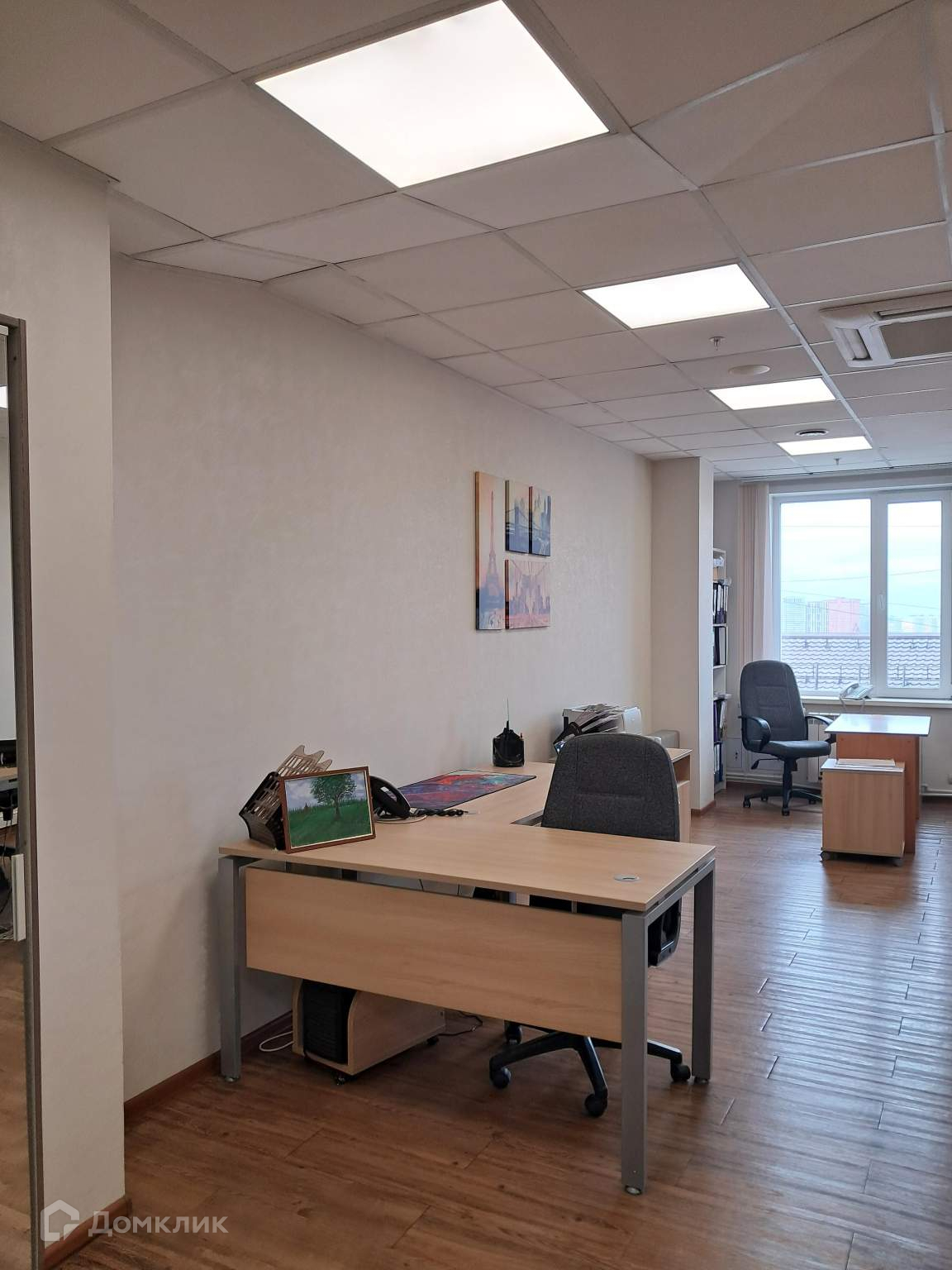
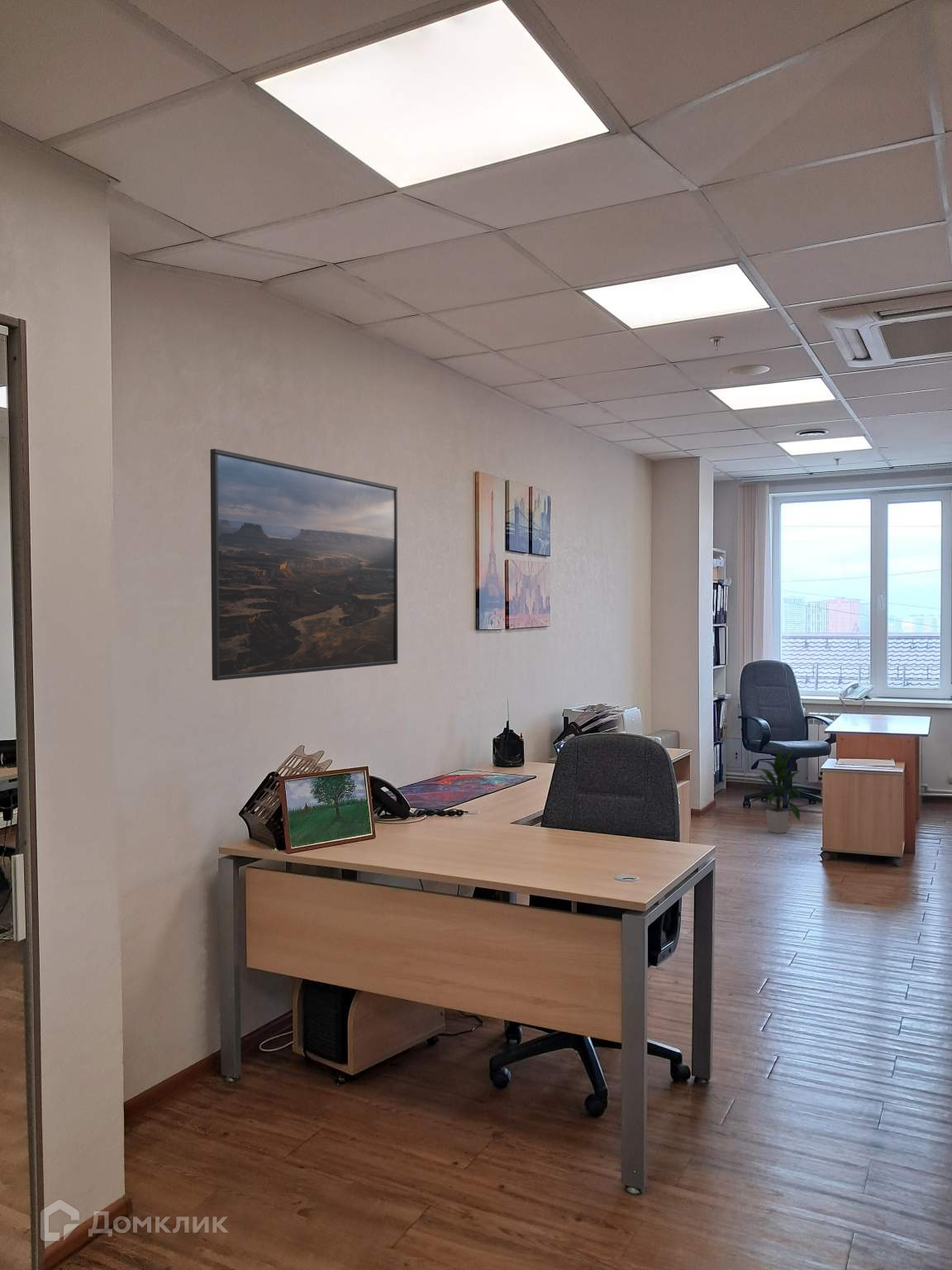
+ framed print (317, 571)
+ indoor plant (778, 791)
